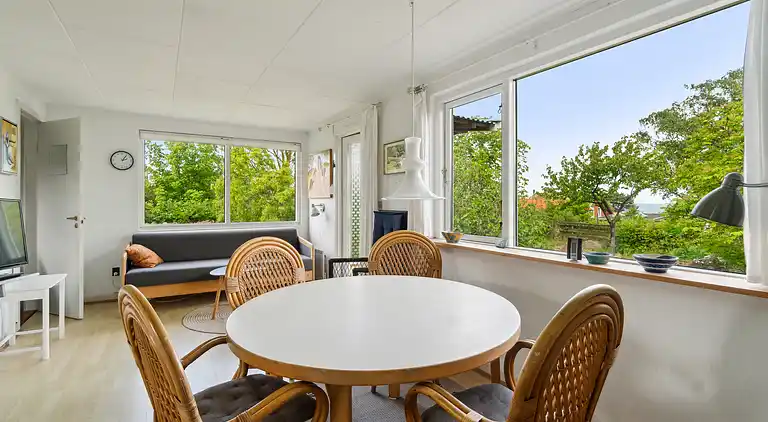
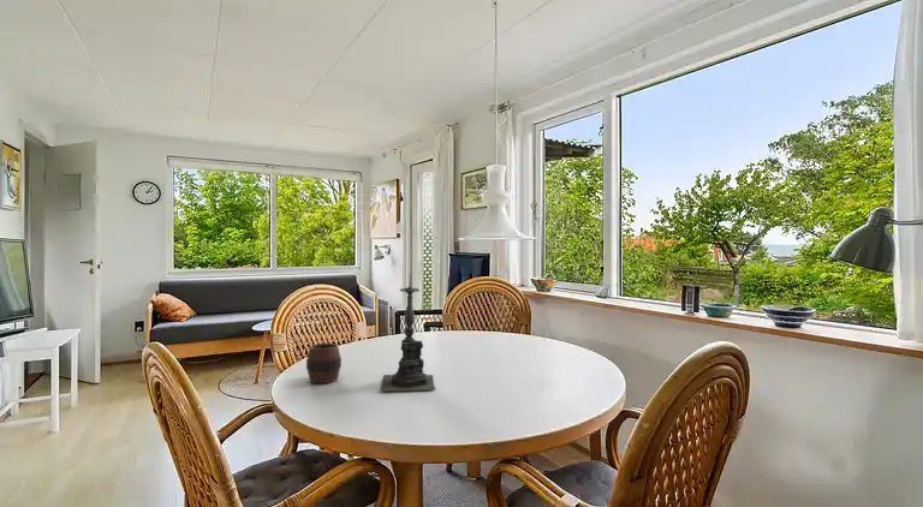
+ cup (323, 363)
+ candle holder (407, 327)
